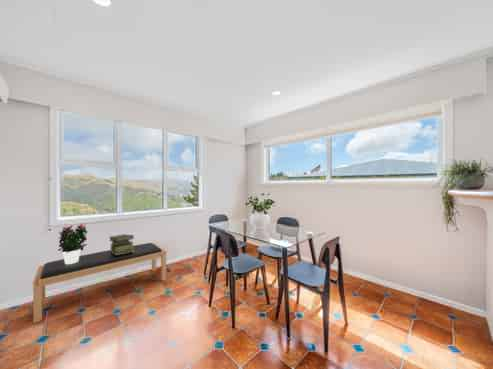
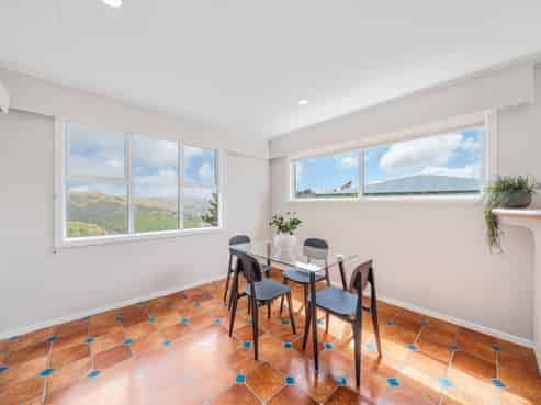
- potted flower (72, 243)
- bench (108, 269)
- stack of books (121, 243)
